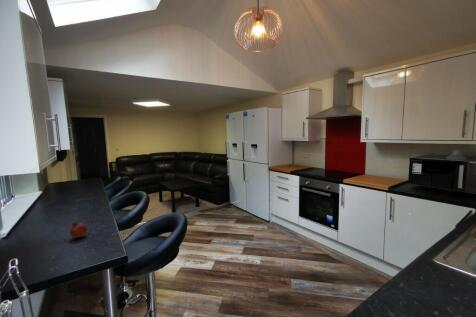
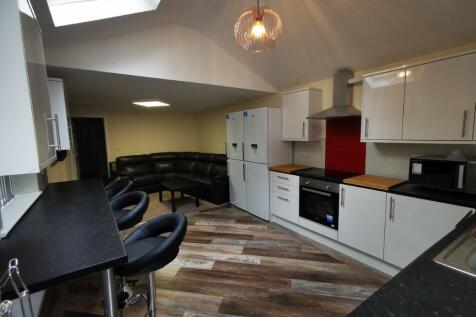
- fruit (78, 229)
